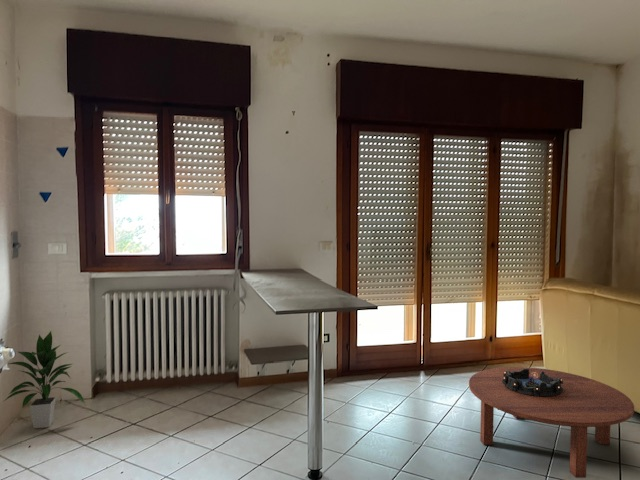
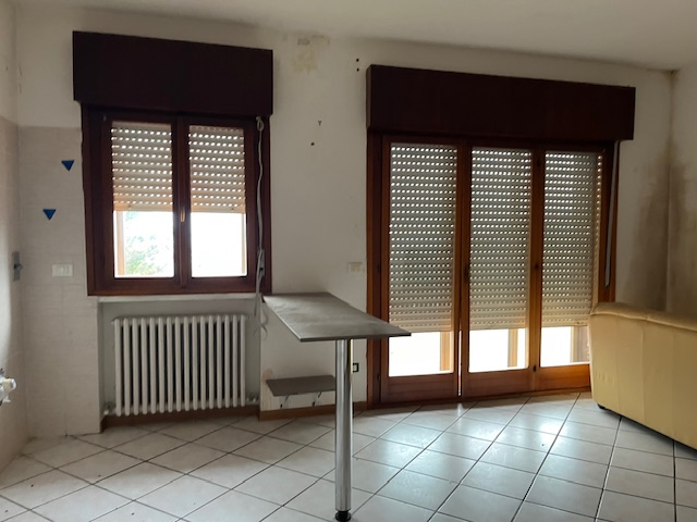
- decorative bowl (531, 380)
- indoor plant (44, 380)
- coffee table (545, 416)
